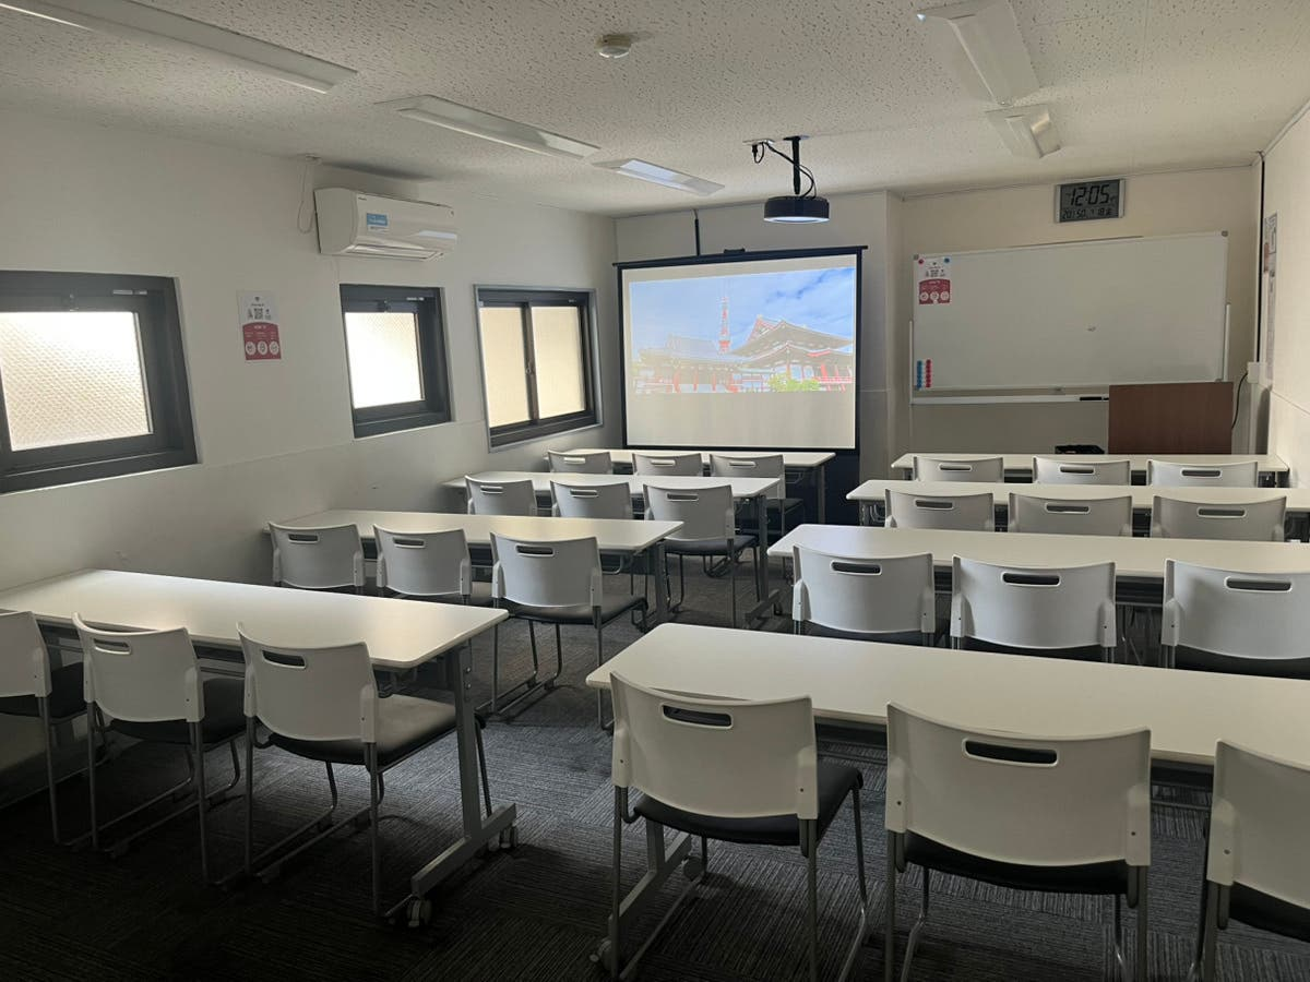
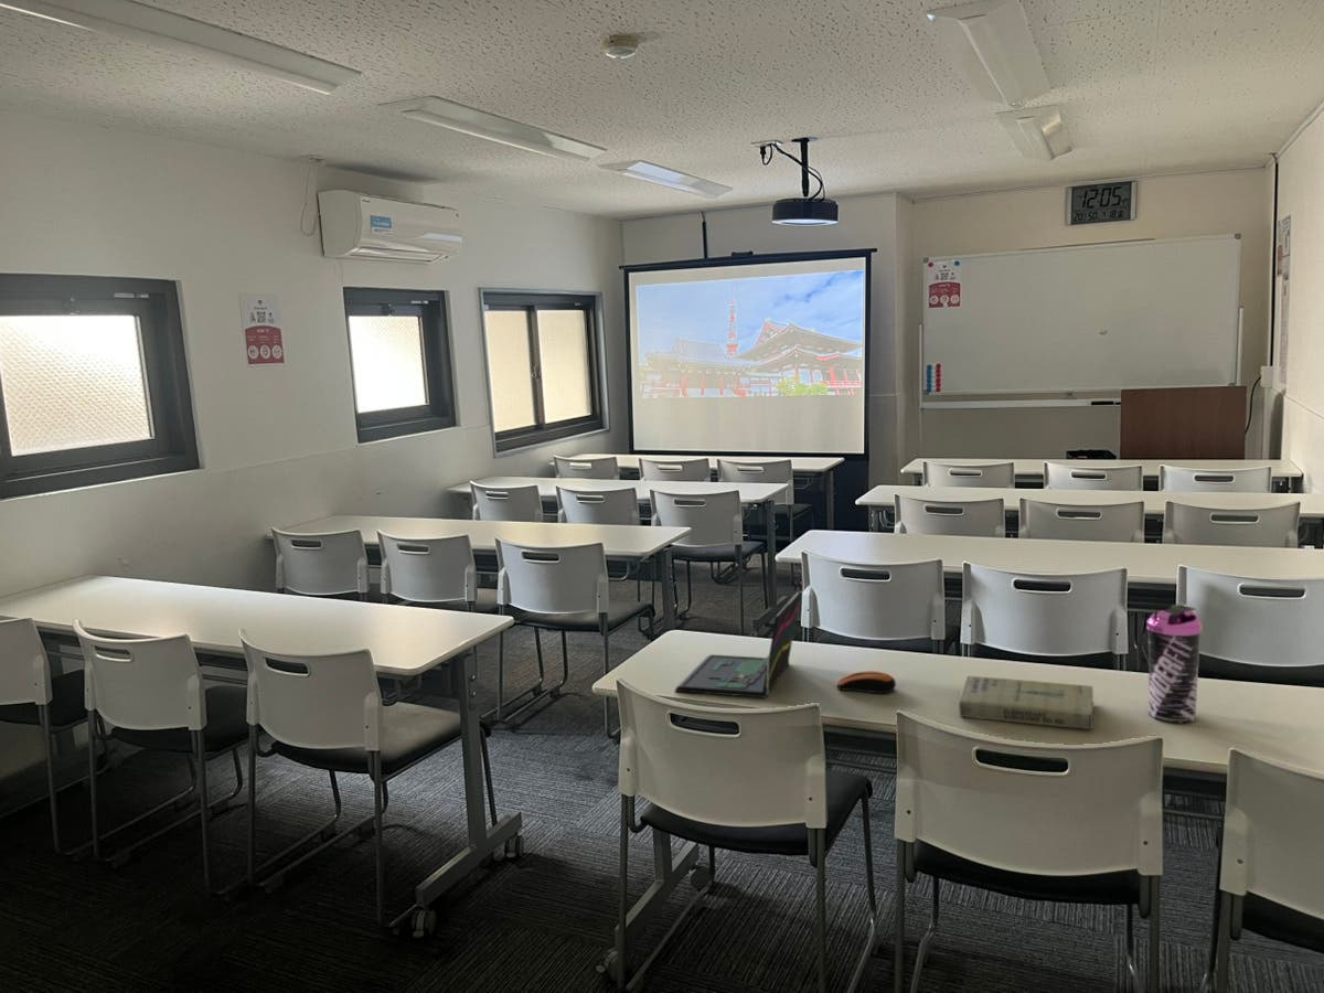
+ book (1026, 701)
+ water bottle (1173, 662)
+ computer mouse (866, 680)
+ laptop (733, 655)
